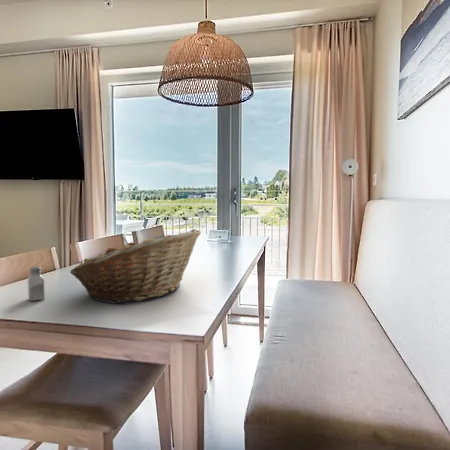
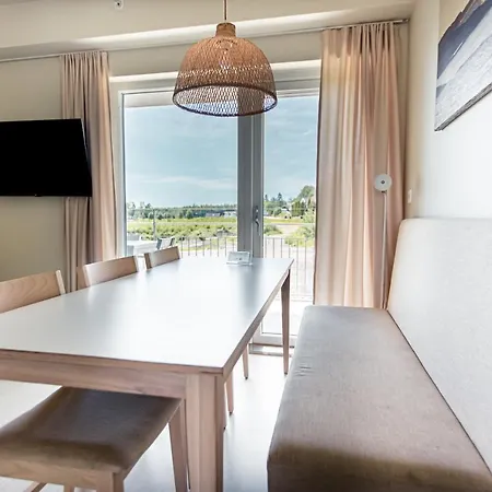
- saltshaker (35, 283)
- fruit basket (142, 260)
